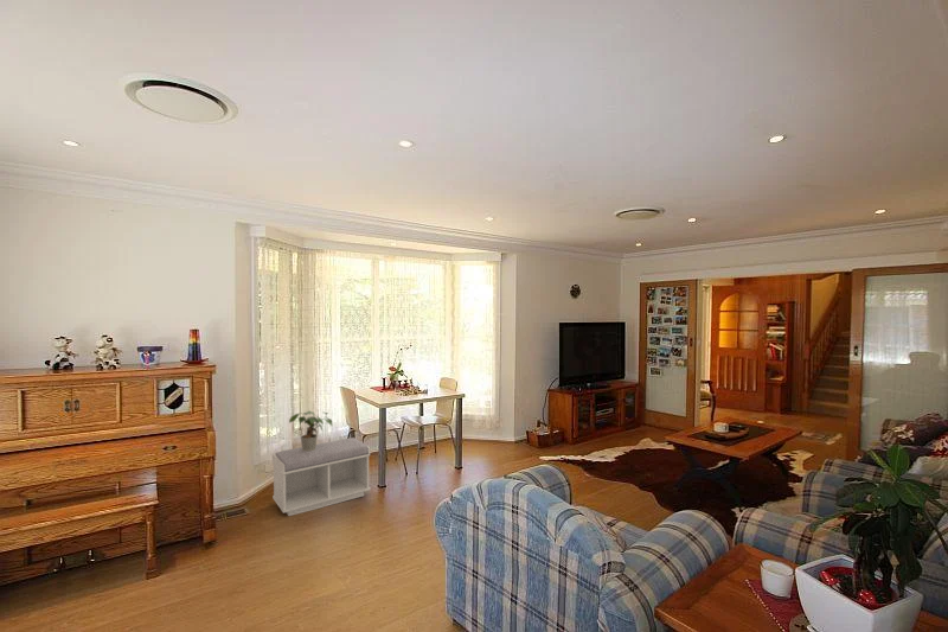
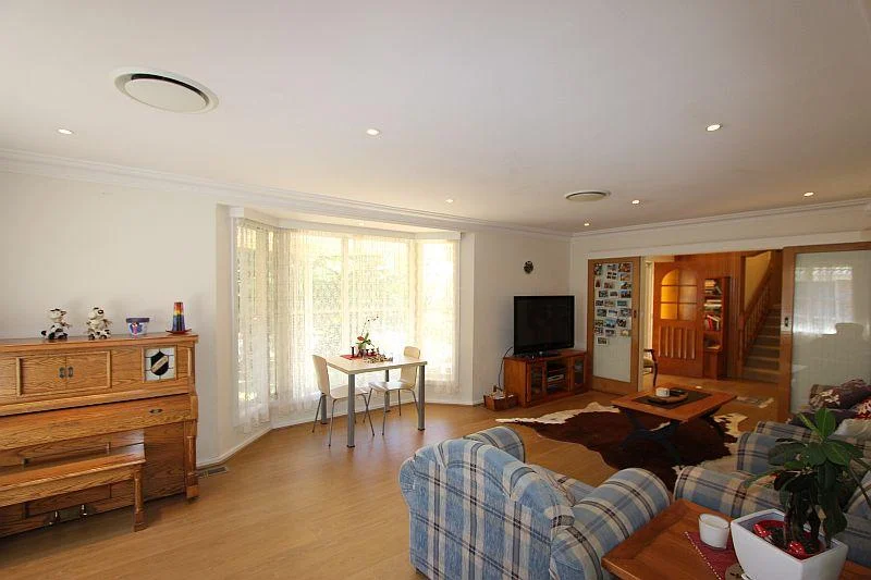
- potted plant (313, 429)
- bench (322, 473)
